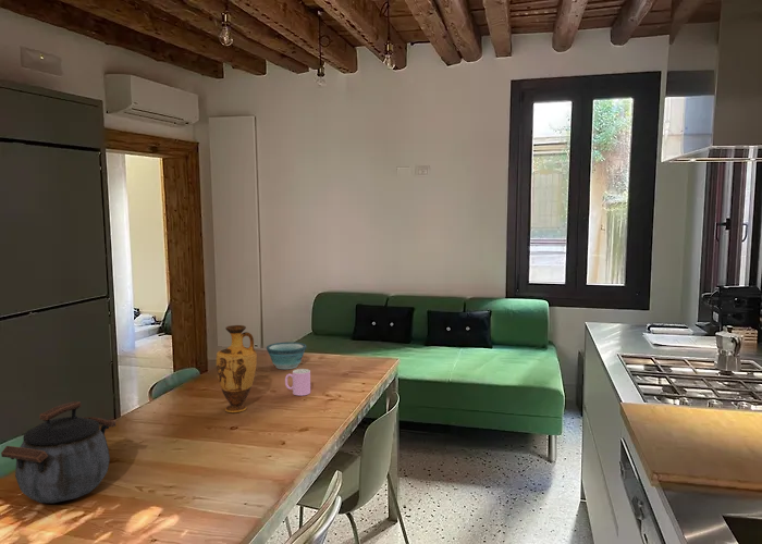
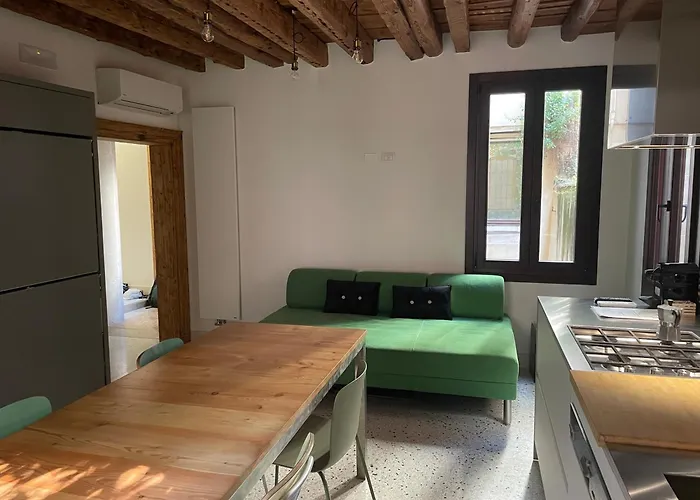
- bowl (286, 356)
- vase (236, 368)
- cup (297, 382)
- kettle (63, 450)
